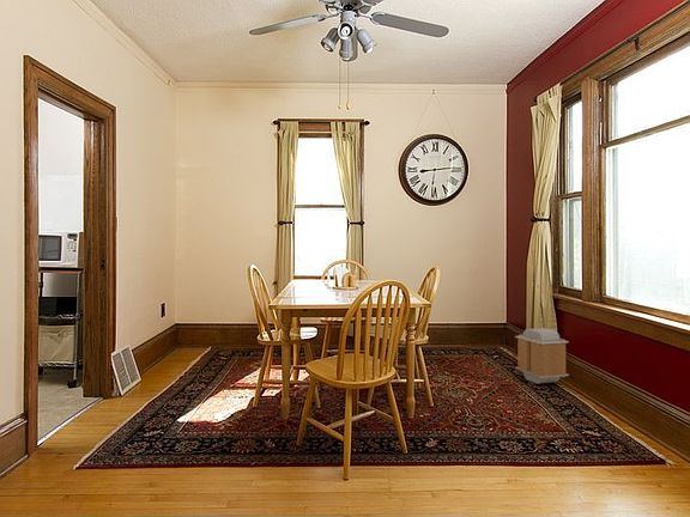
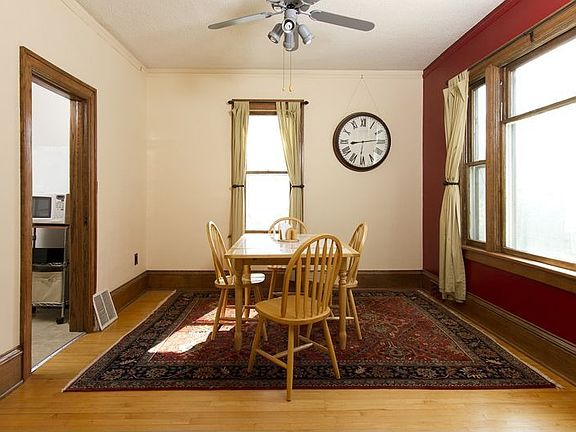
- air purifier (540, 354)
